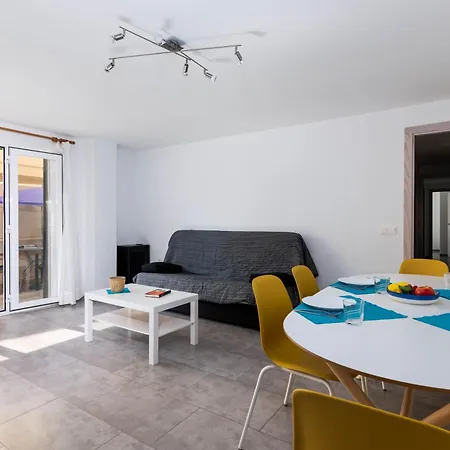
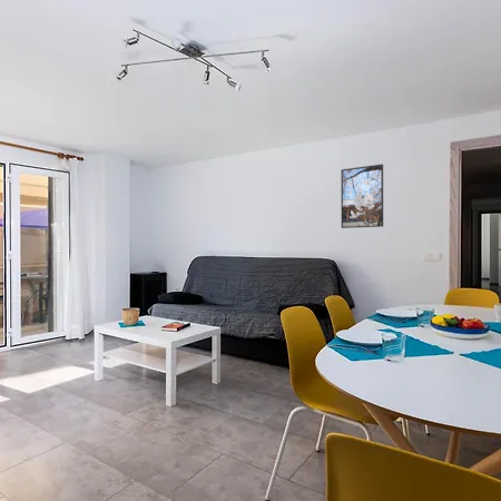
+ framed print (361, 197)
